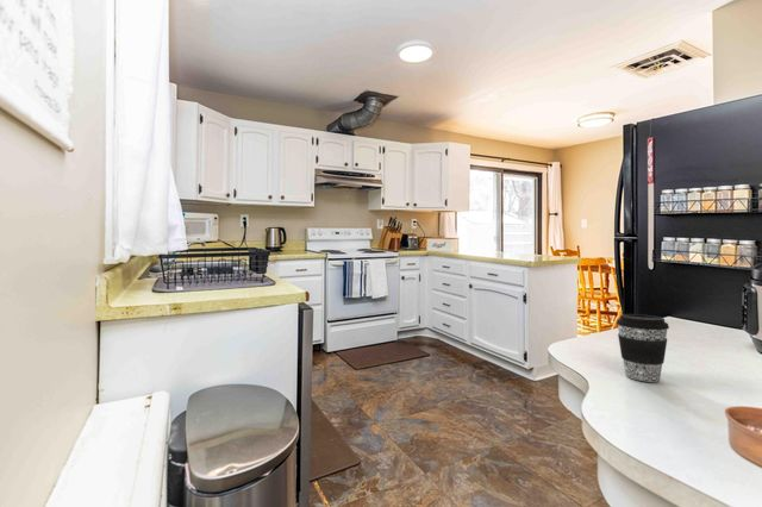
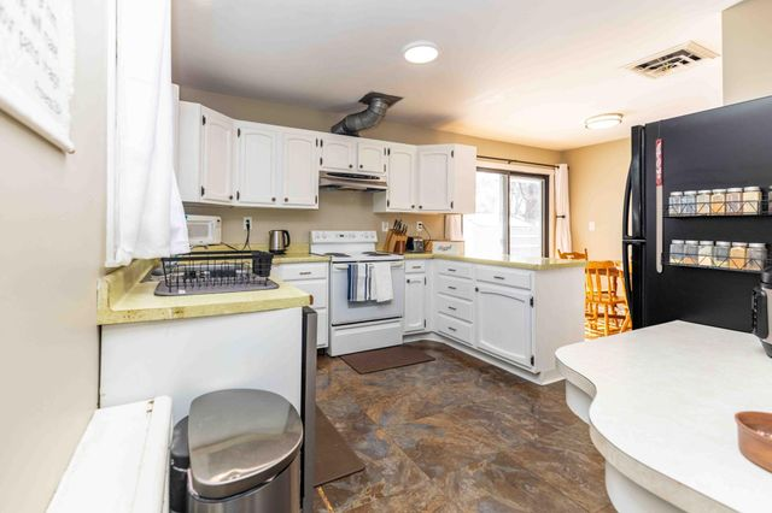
- coffee cup (642, 346)
